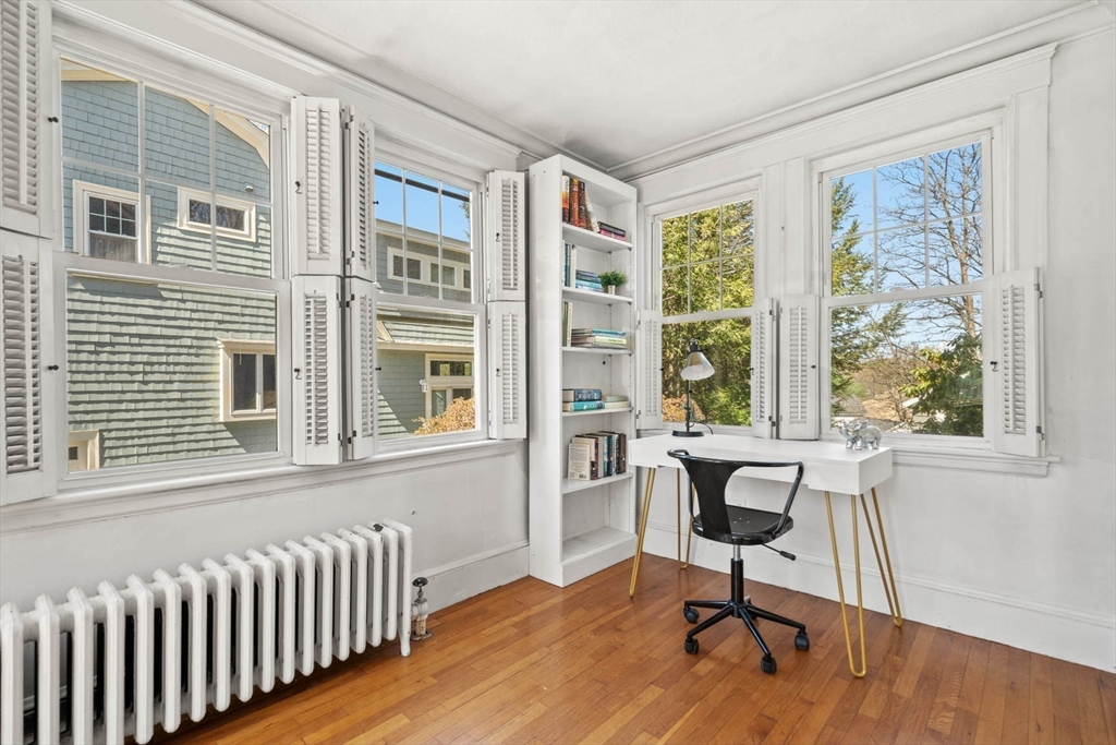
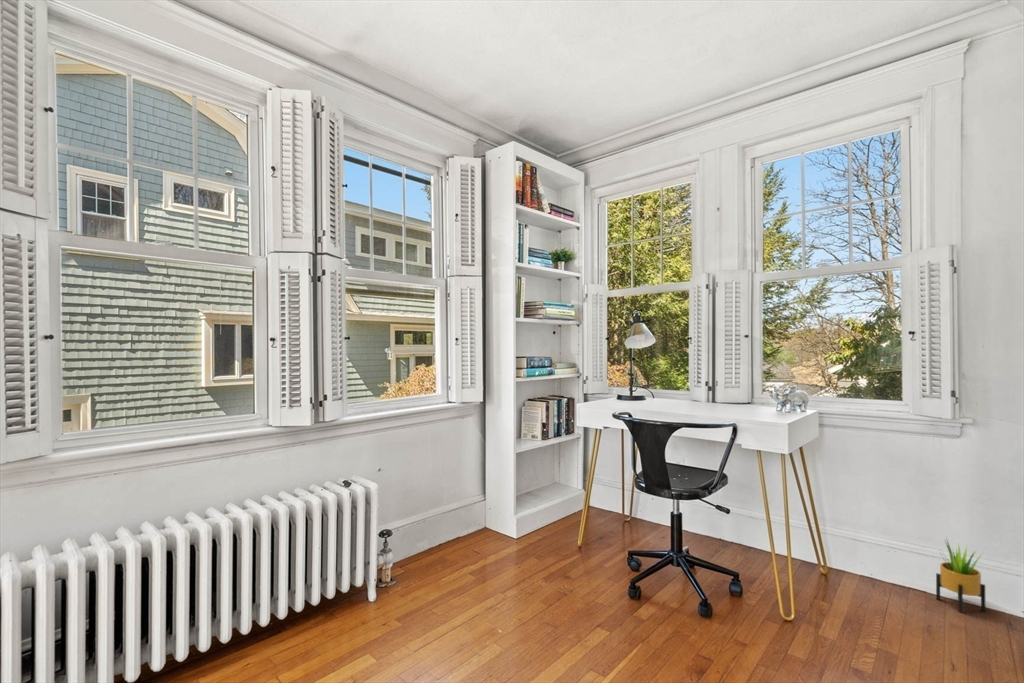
+ potted plant (960, 574)
